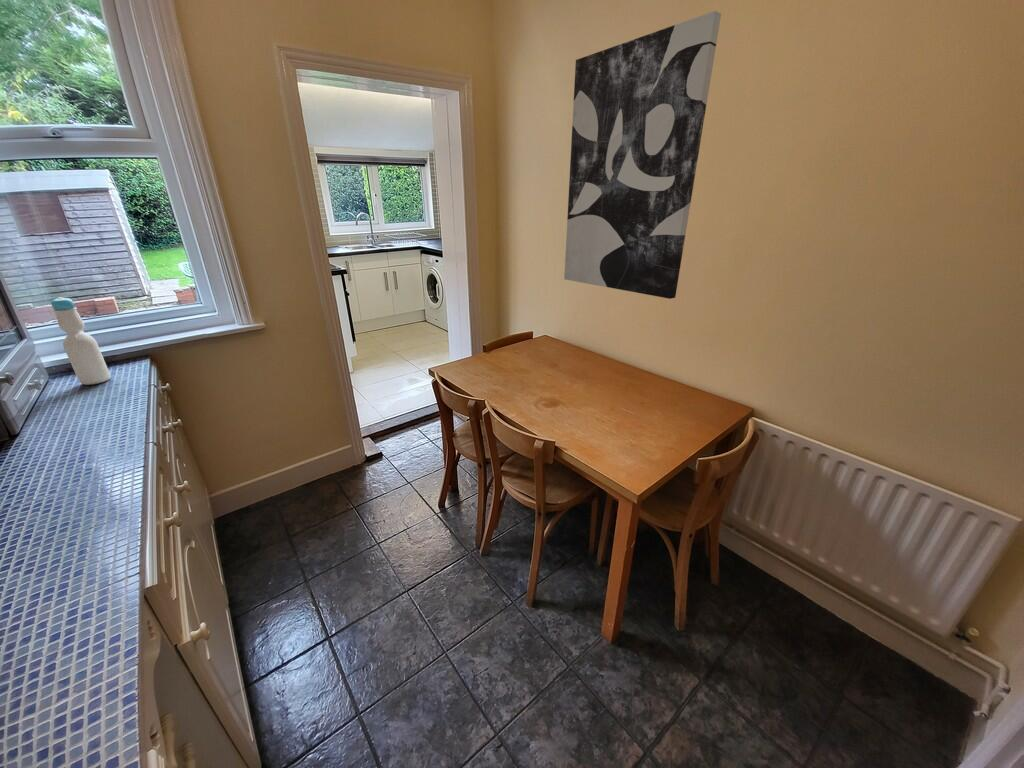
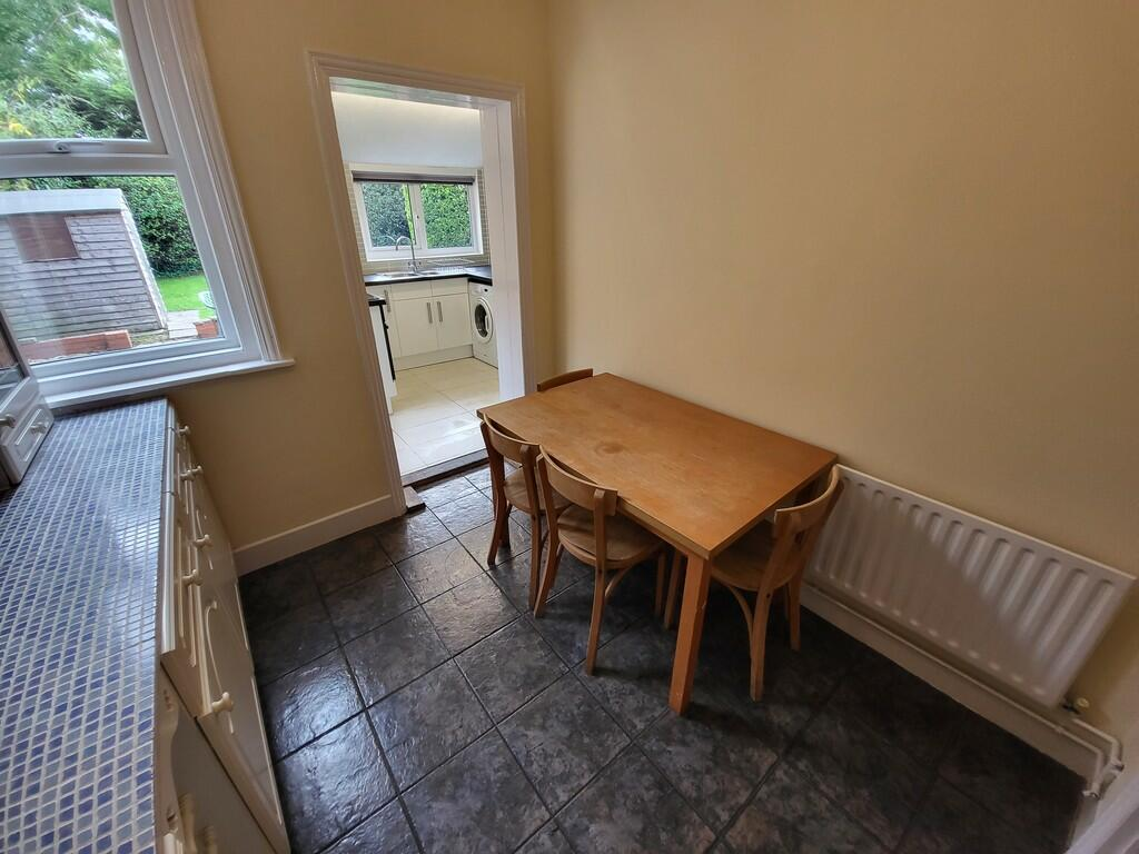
- bottle (78, 341)
- wall art (624, 176)
